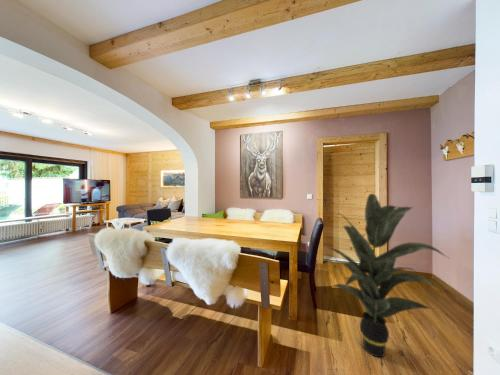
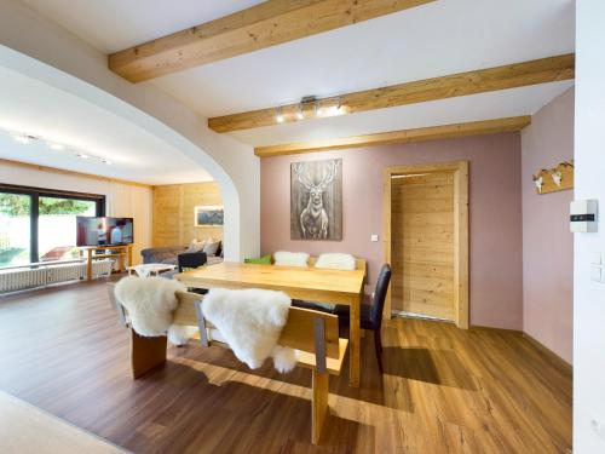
- indoor plant (377, 270)
